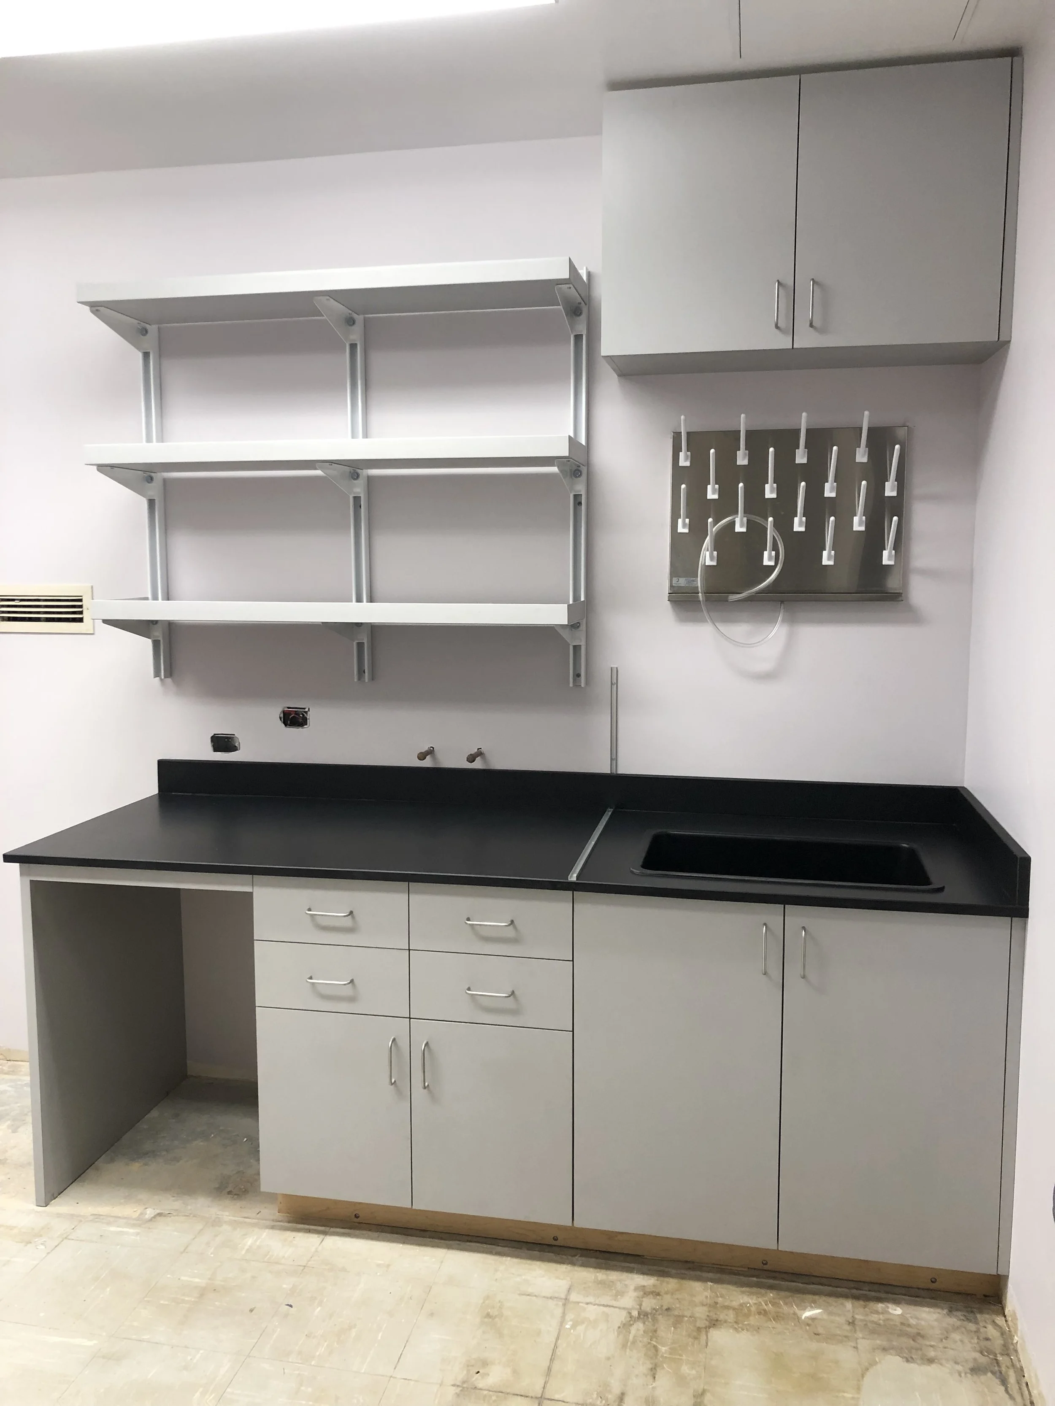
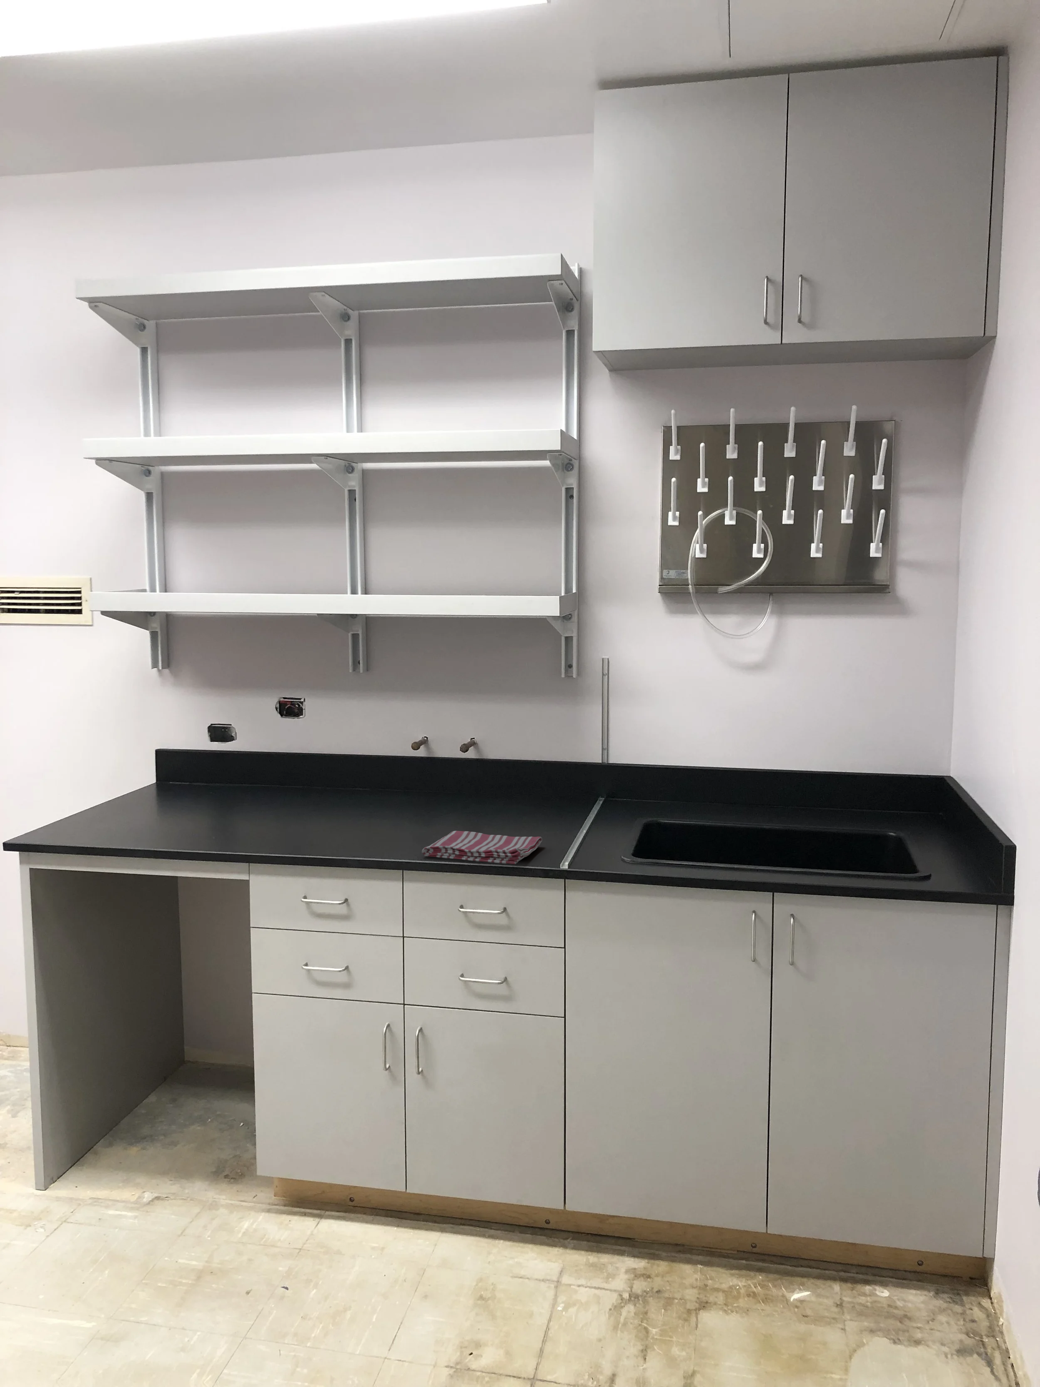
+ dish towel (483, 844)
